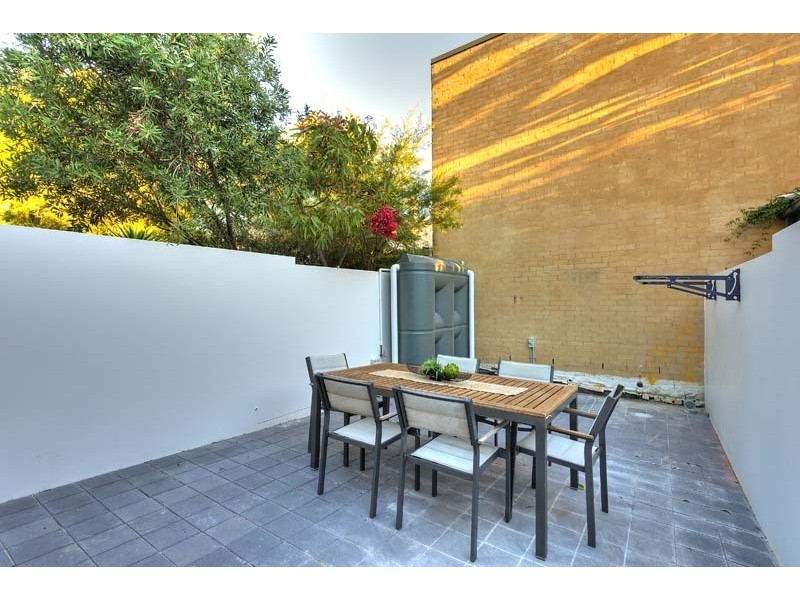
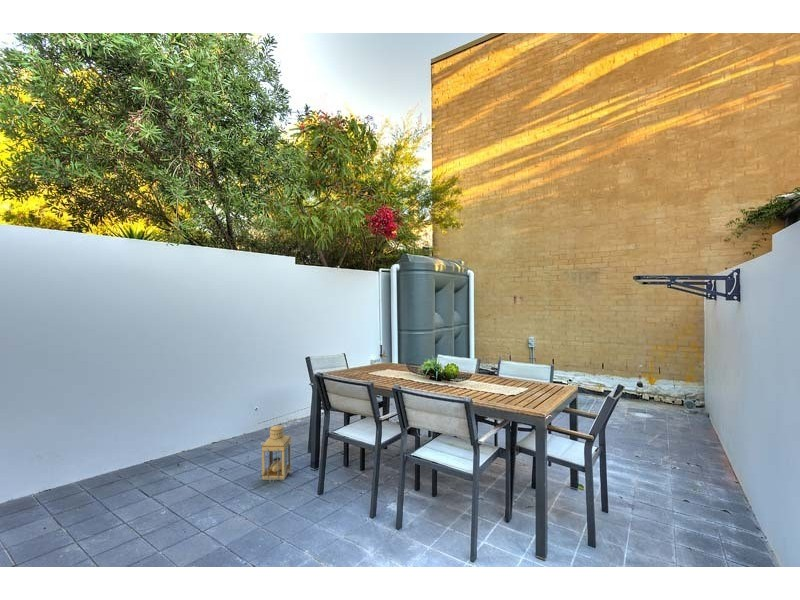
+ lantern (276, 451)
